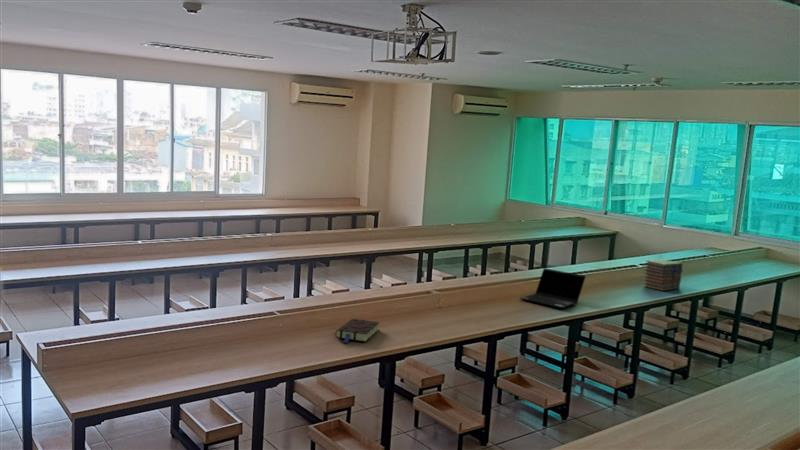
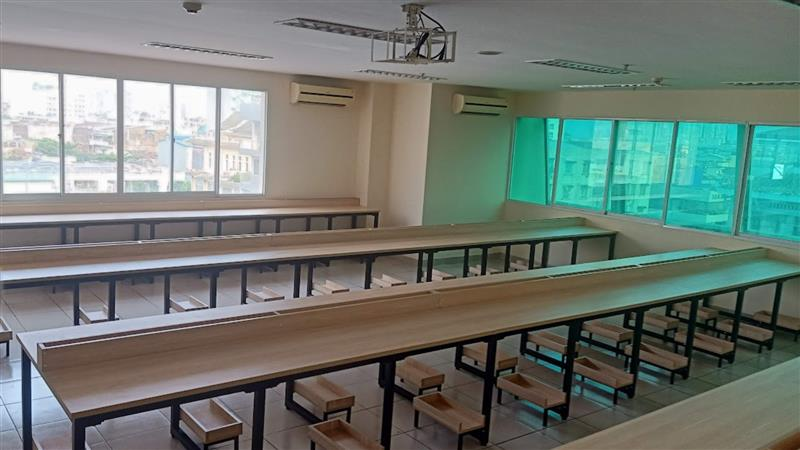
- book stack (662, 274)
- book (356, 330)
- laptop computer (552, 287)
